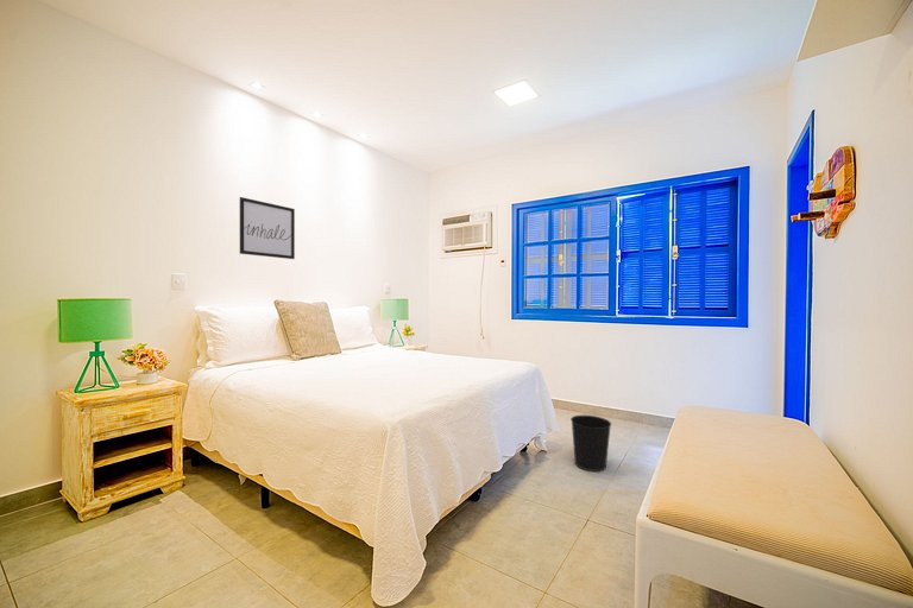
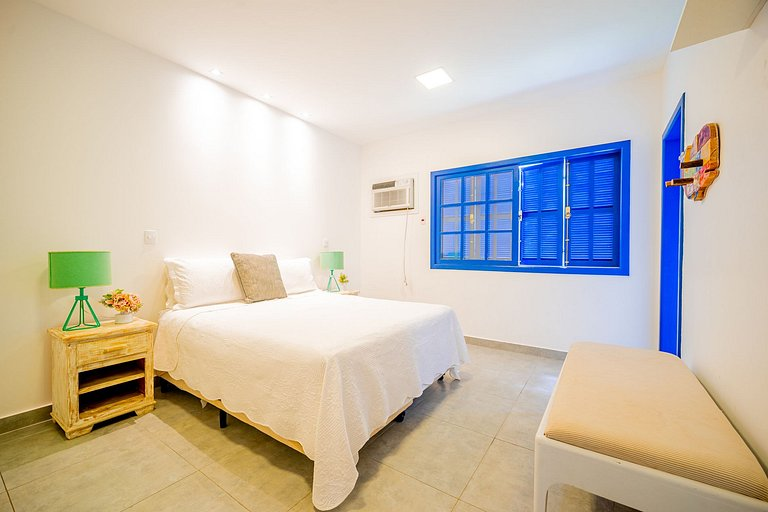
- wall art (269, 229)
- wastebasket (590, 443)
